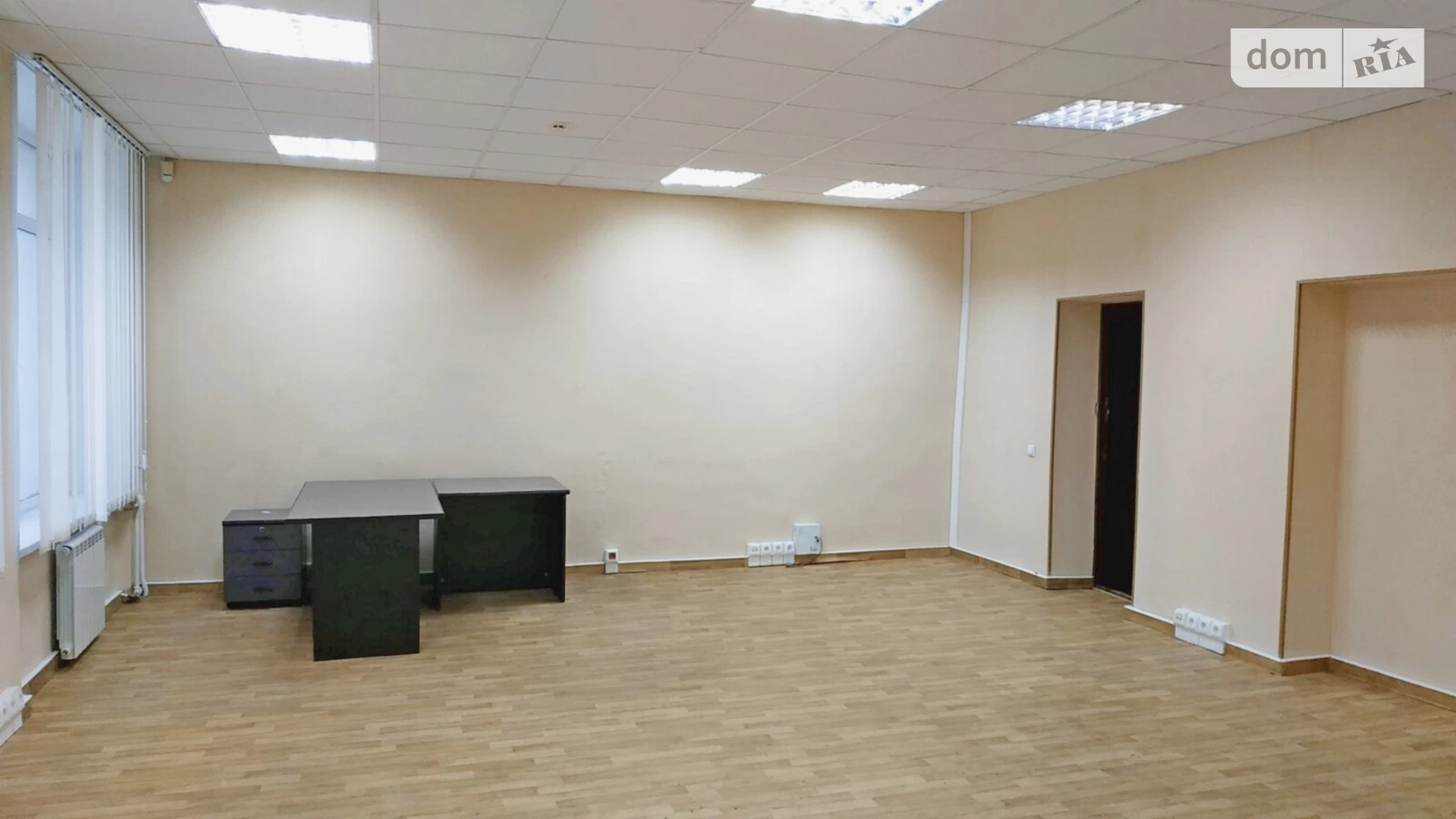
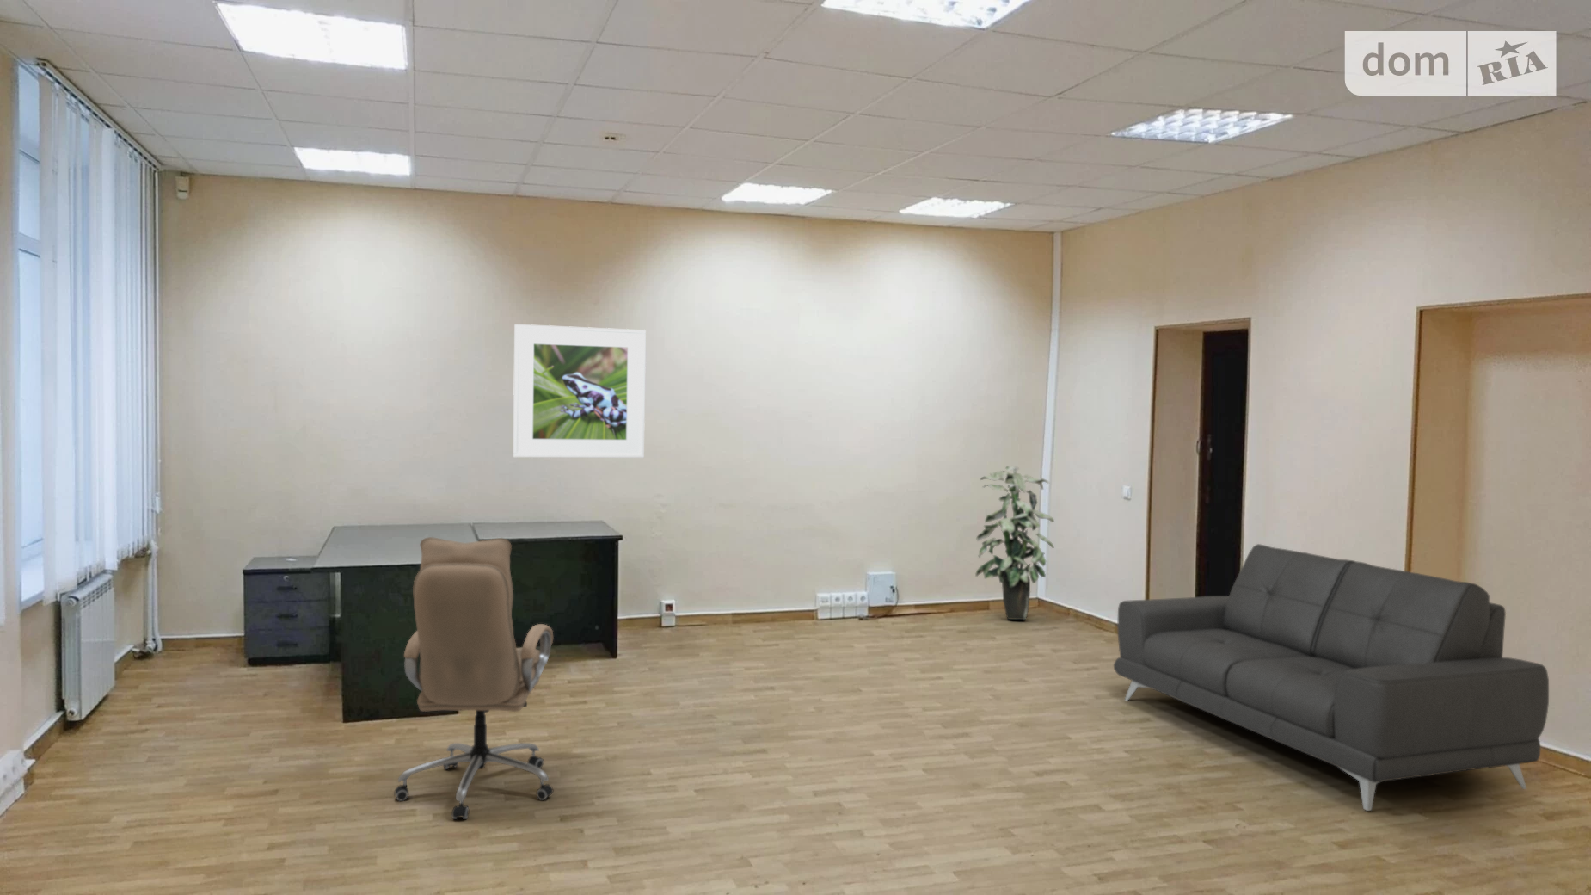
+ sofa (1304, 650)
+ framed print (580, 392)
+ office chair (479, 661)
+ indoor plant (1012, 542)
